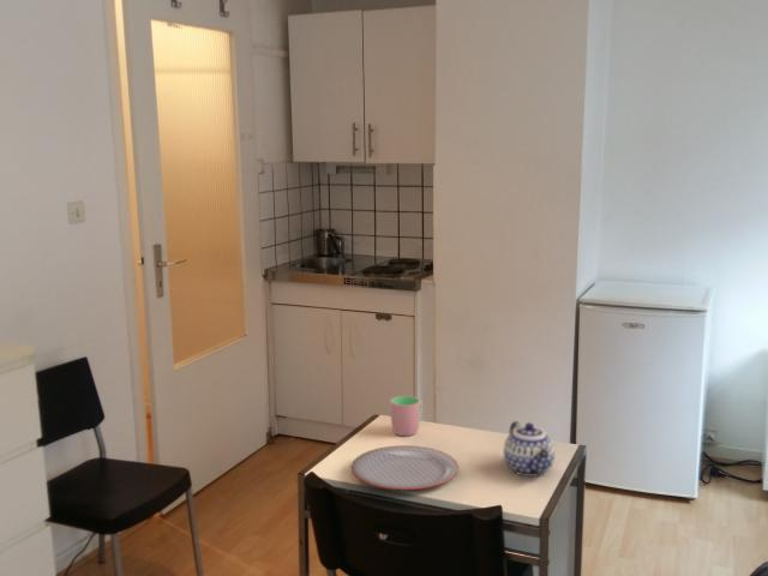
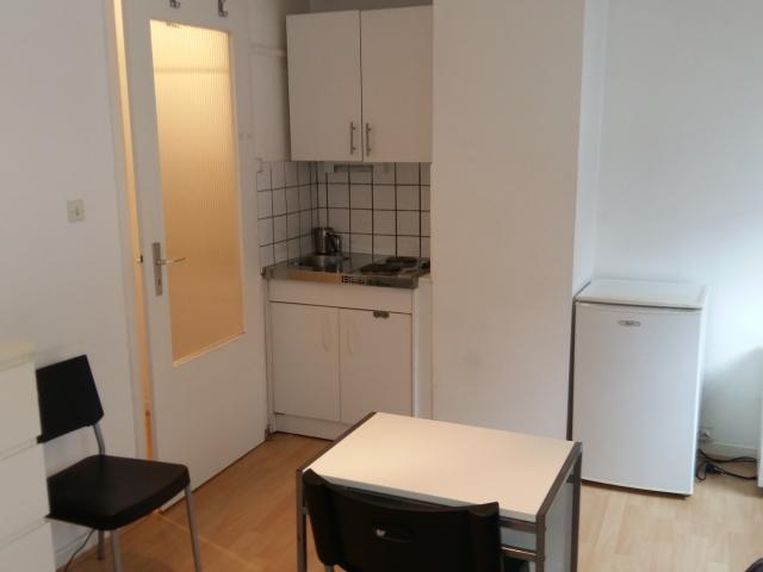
- teapot (529, 446)
- cup (408, 414)
- plate (404, 469)
